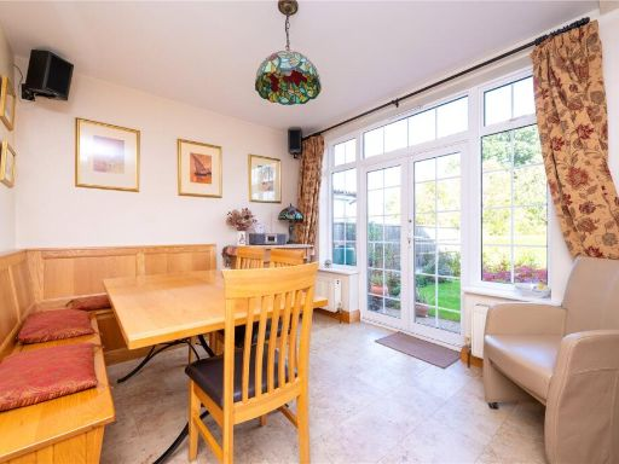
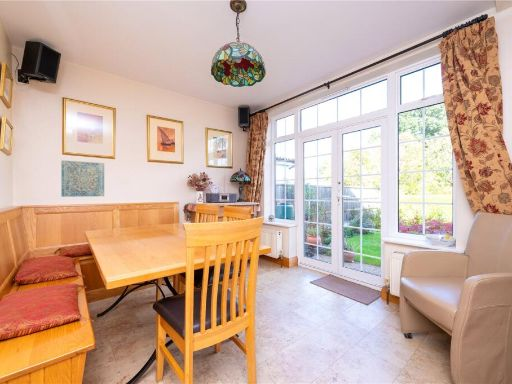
+ wall art (83, 179)
